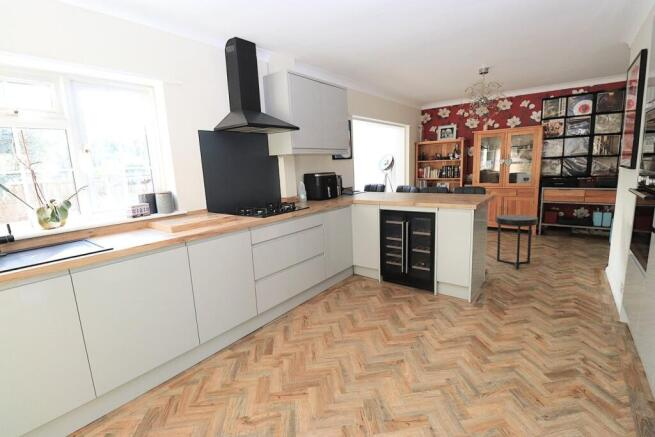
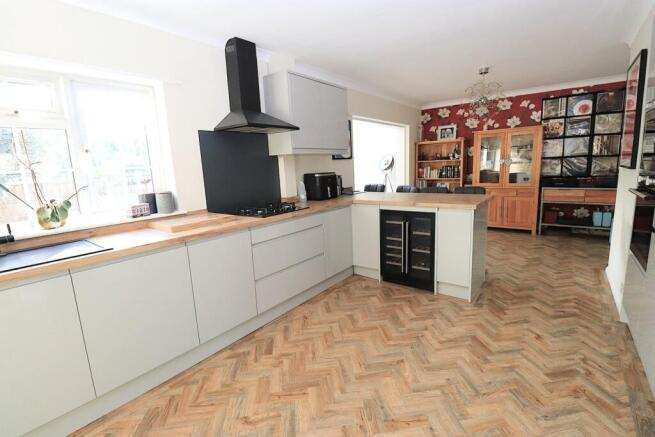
- side table (517, 241)
